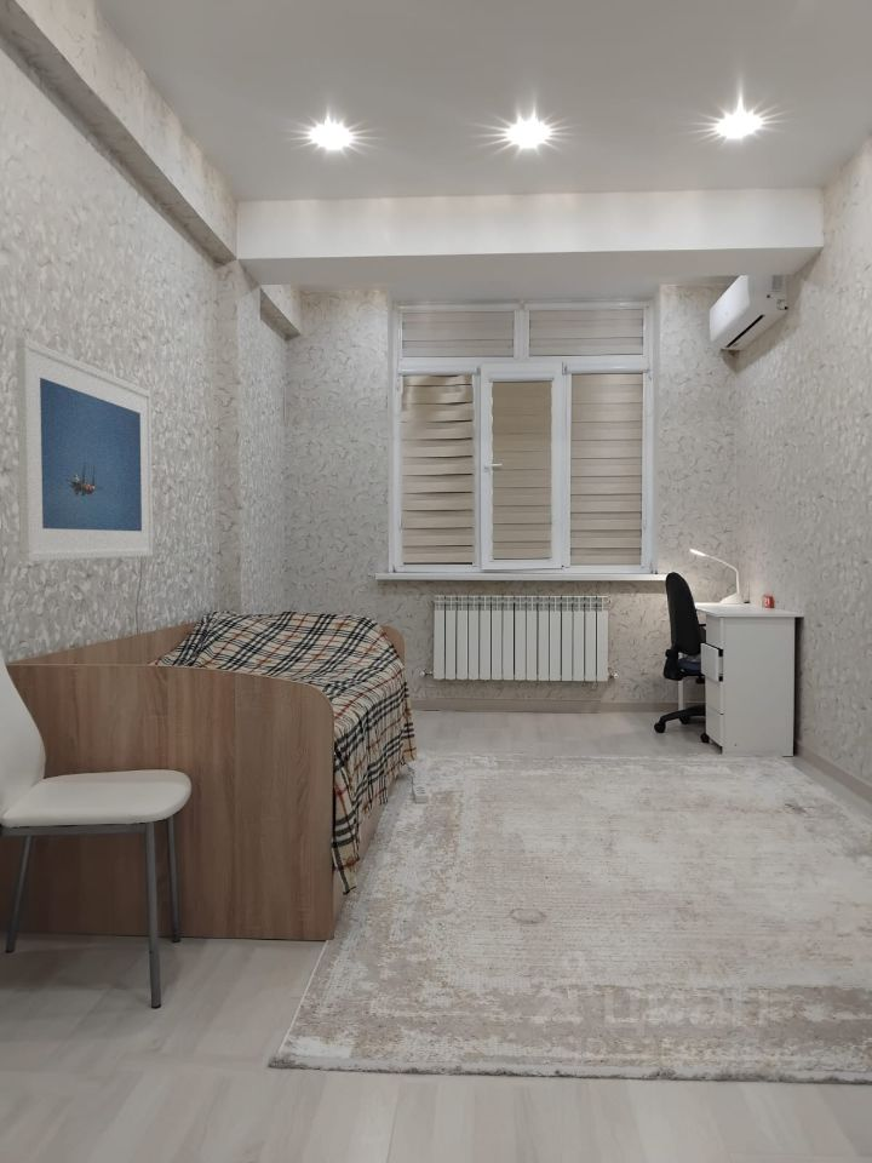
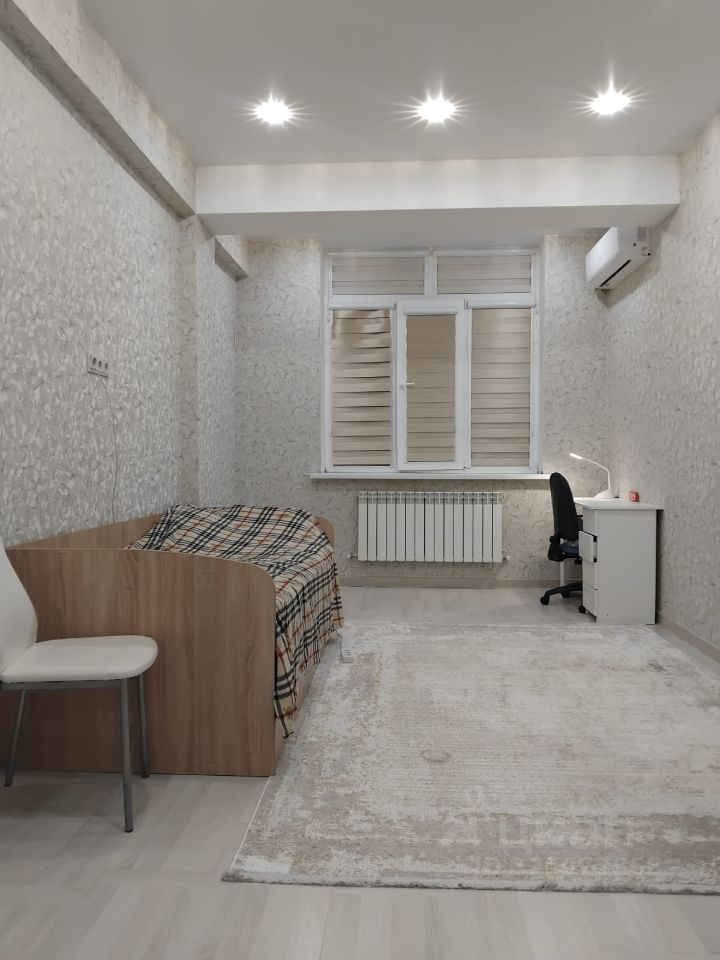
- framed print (94, 463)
